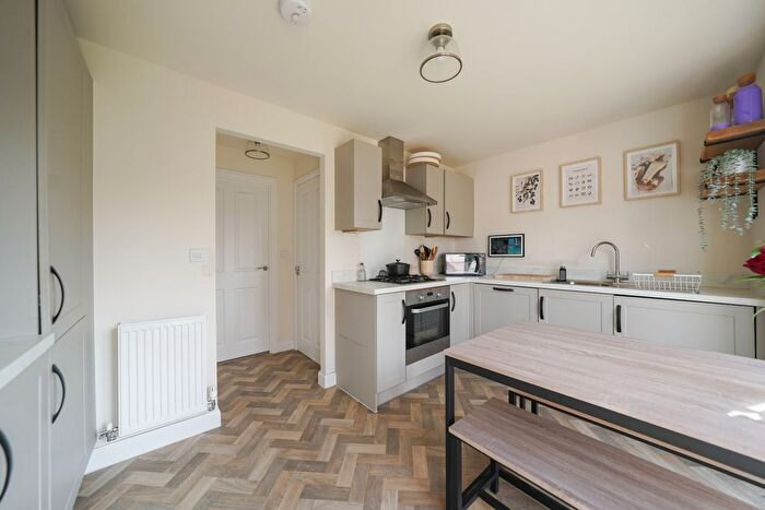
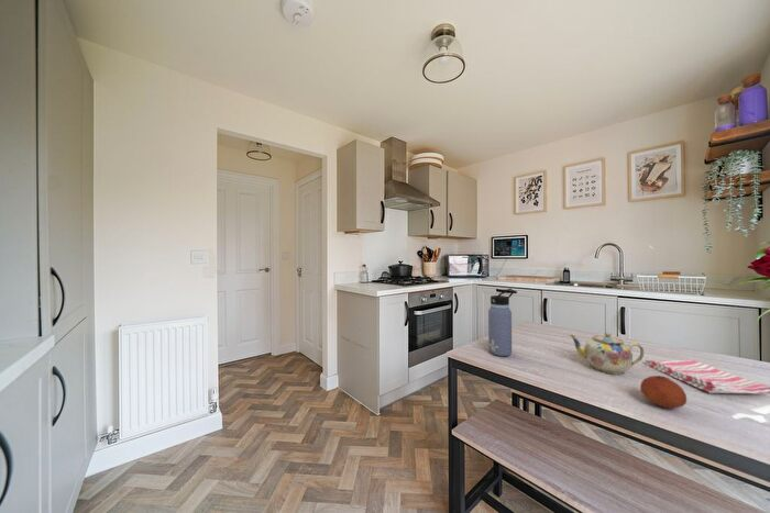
+ teapot (605, 350)
+ dish towel (701, 372)
+ water bottle (501, 320)
+ fruit (662, 391)
